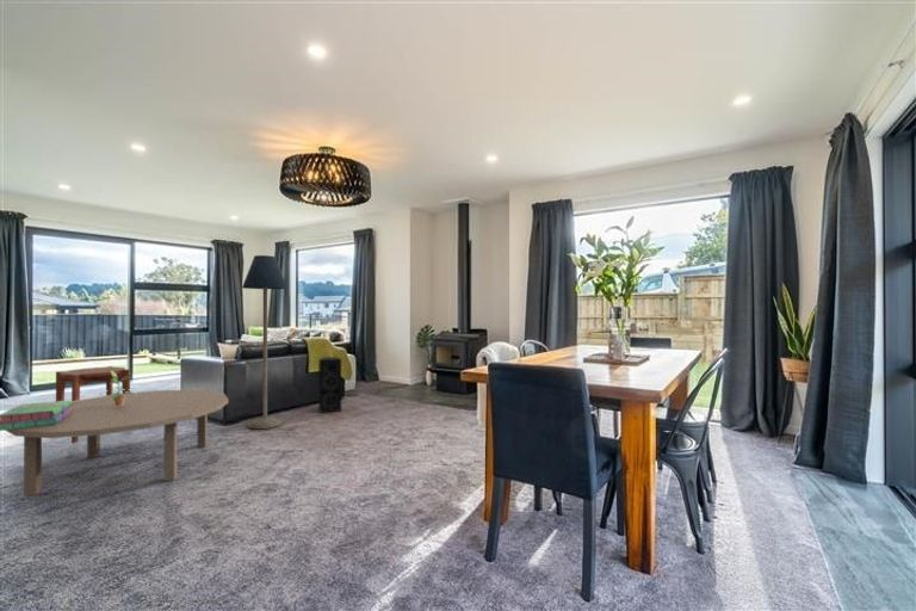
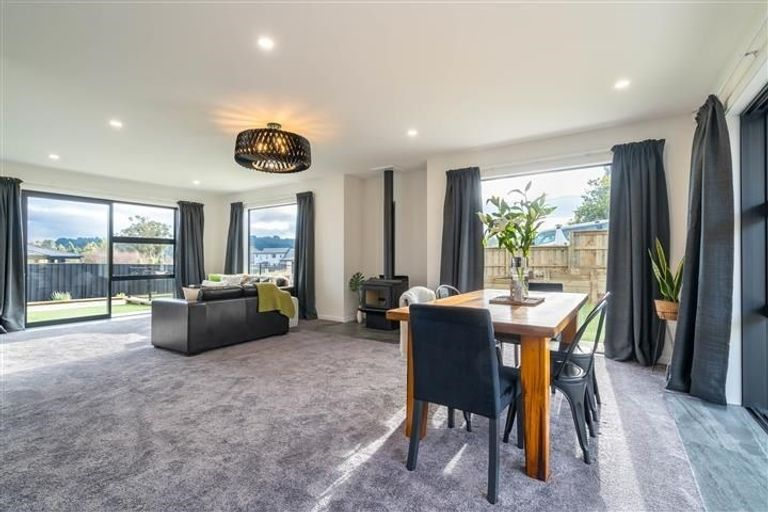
- coffee table (130, 430)
- floor lamp (265, 340)
- speaker (329, 383)
- potted plant (119, 387)
- stack of books (37, 413)
- side table (106, 395)
